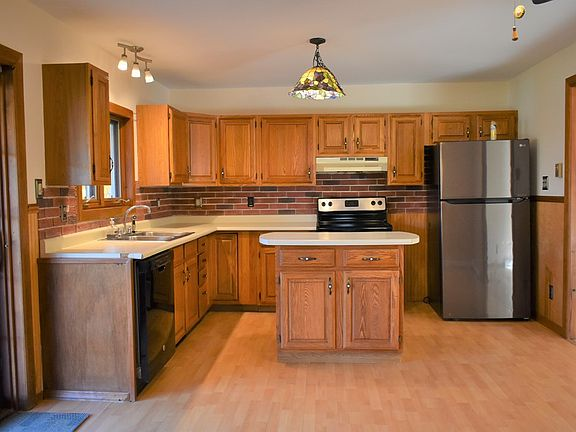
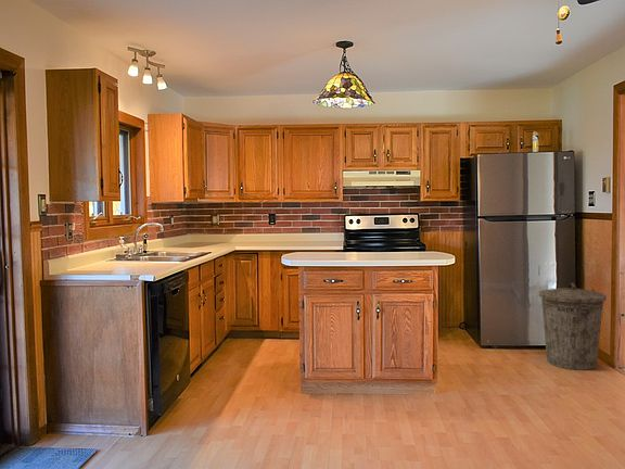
+ trash can (571, 322)
